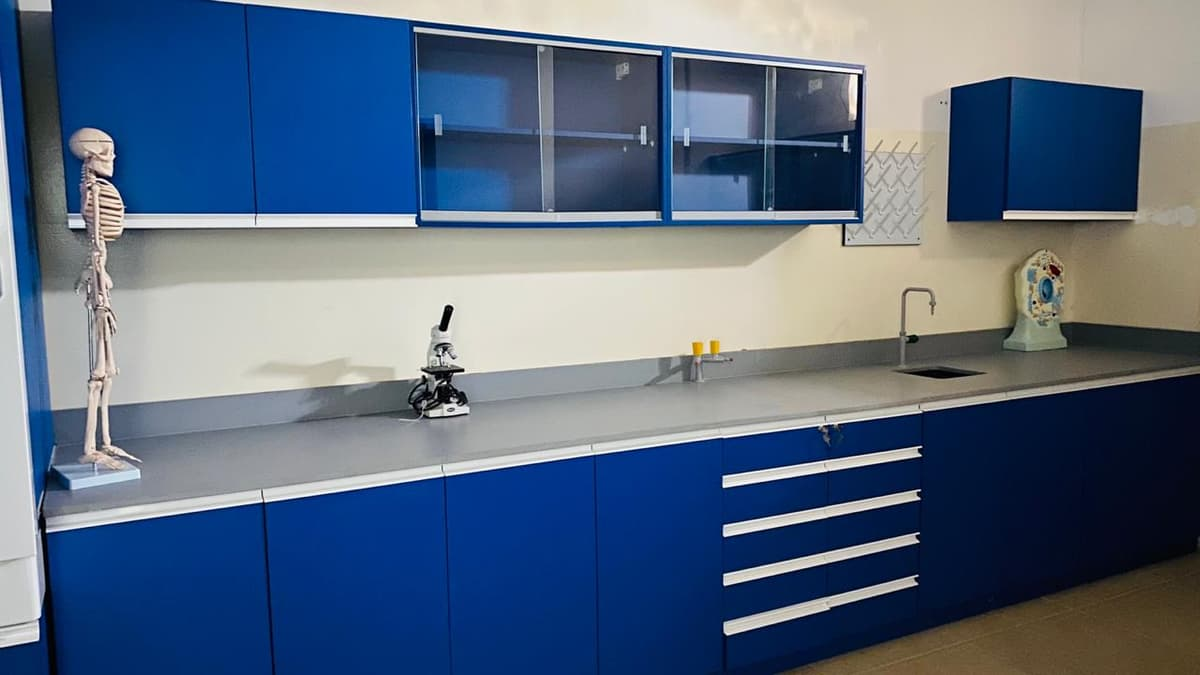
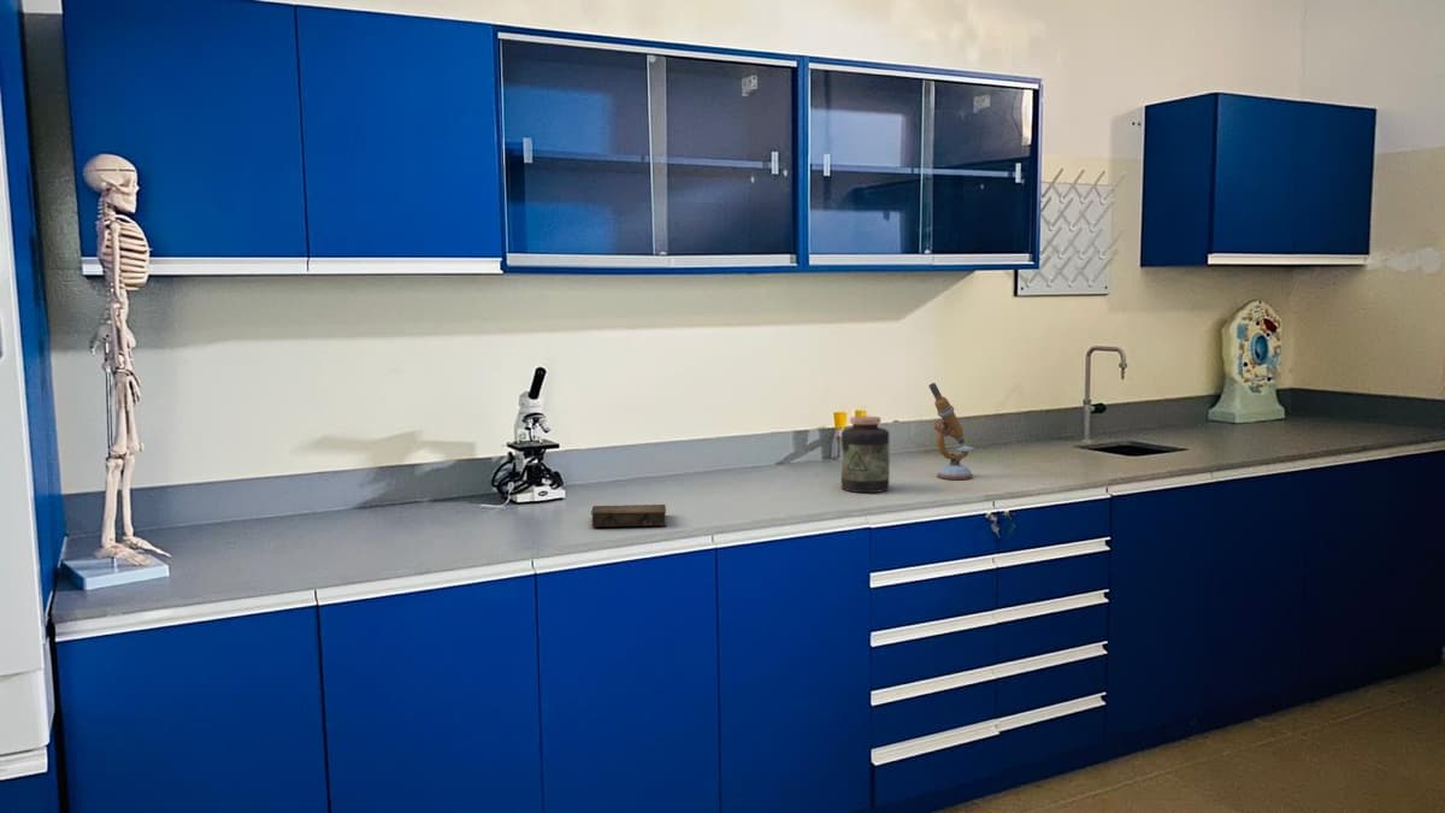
+ microscope (949, 429)
+ book (629, 513)
+ jar (865, 453)
